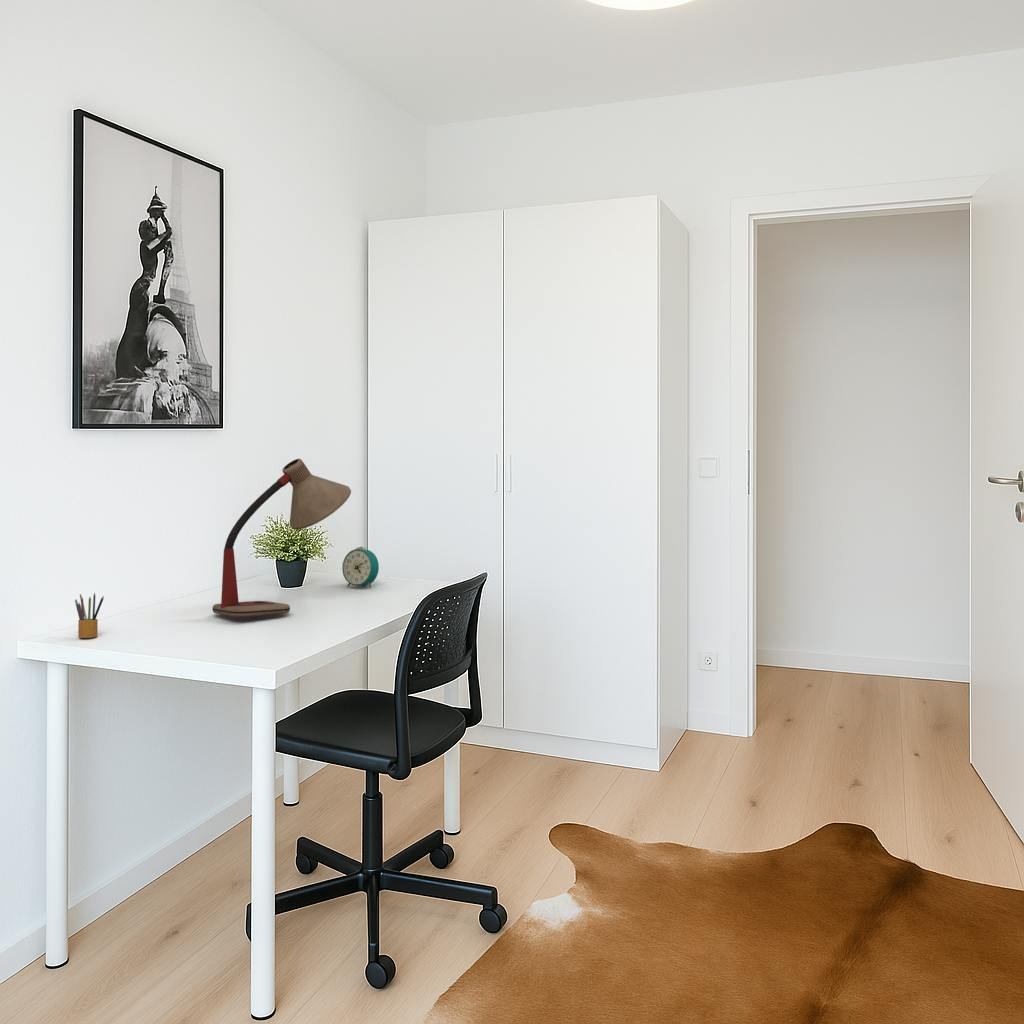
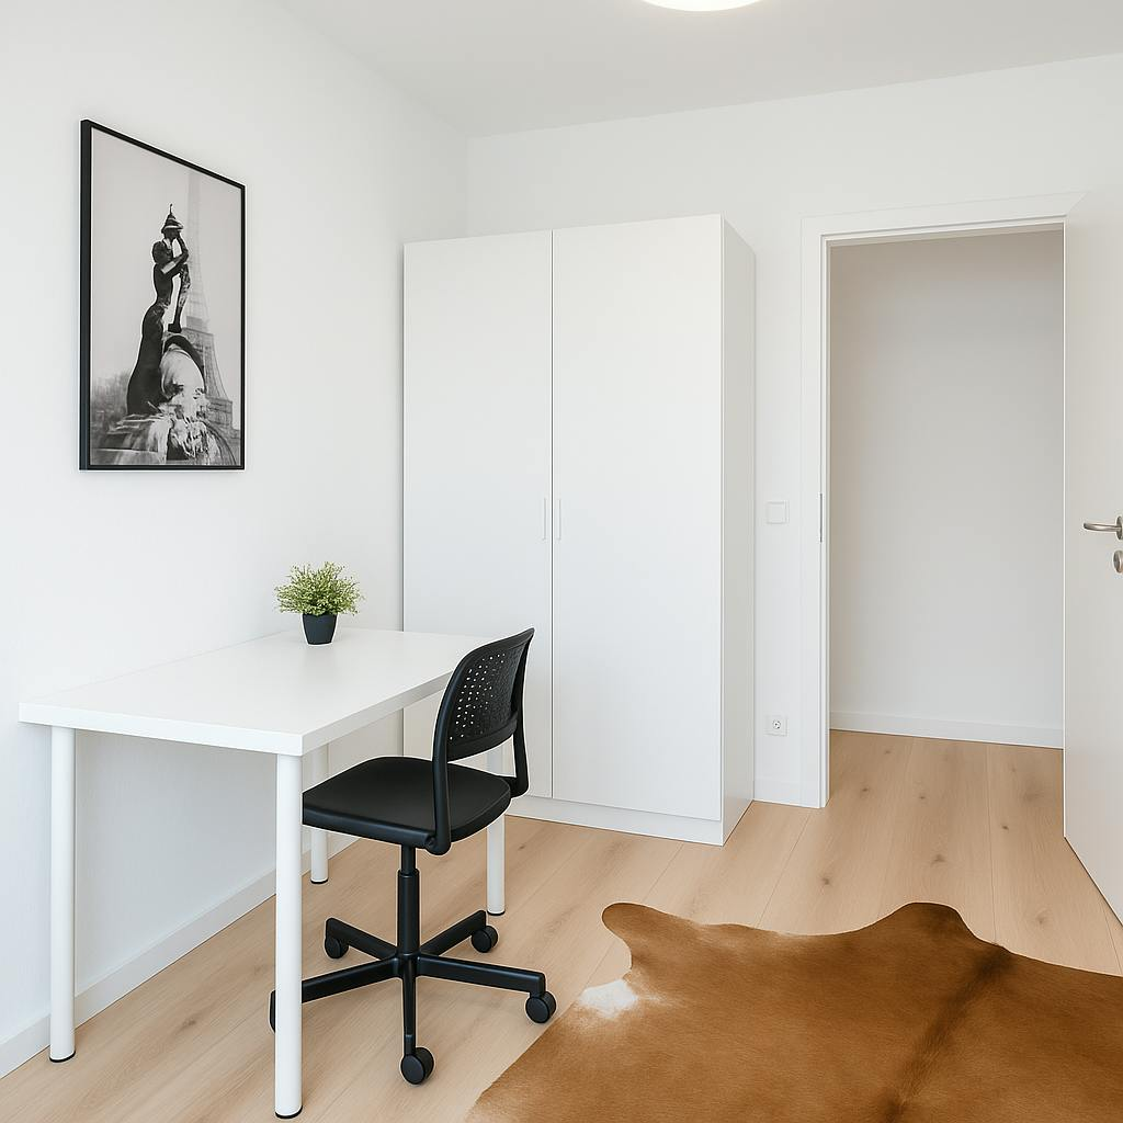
- alarm clock (362, 566)
- desk lamp (291, 527)
- pencil box (89, 615)
